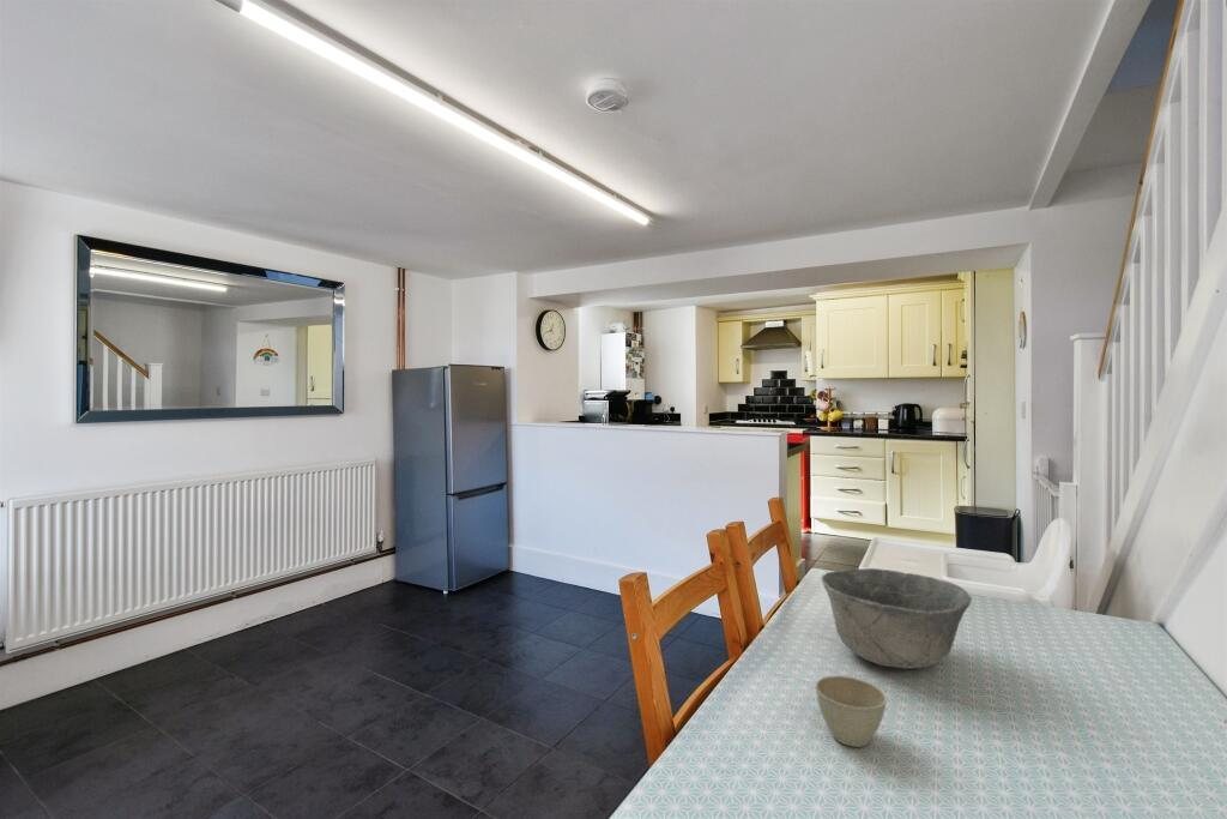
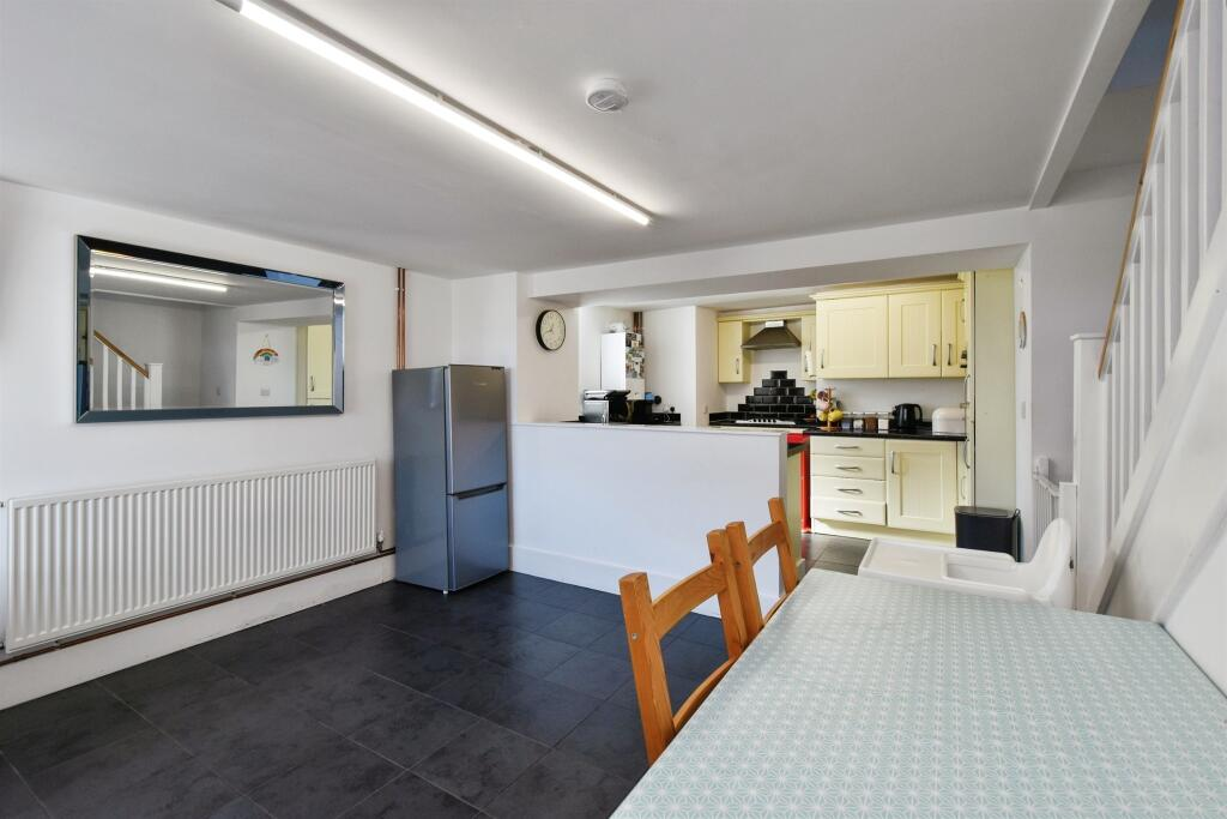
- bowl (891, 622)
- flower pot (850, 713)
